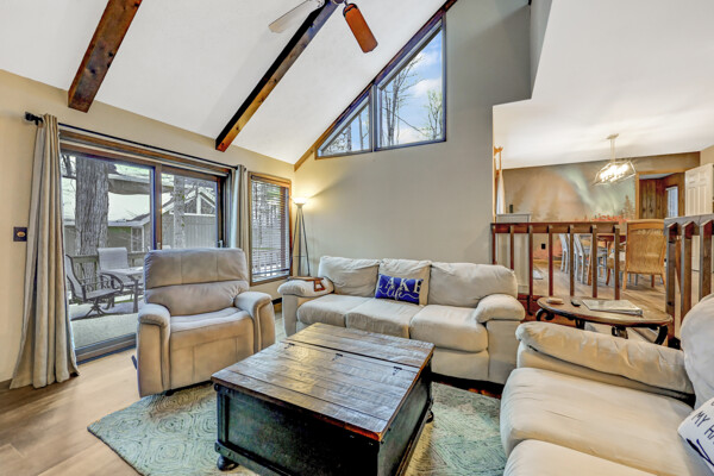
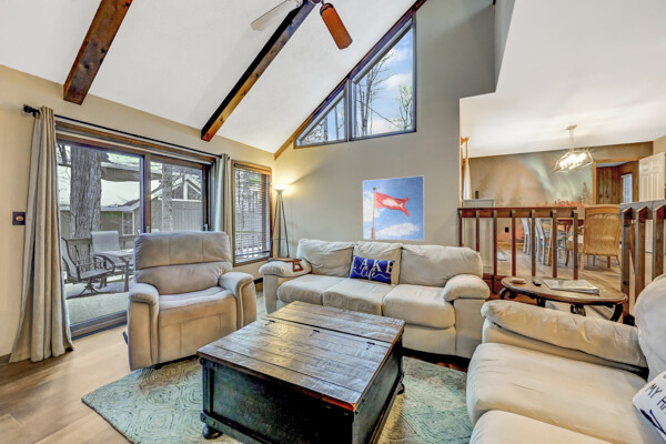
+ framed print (392, 209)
